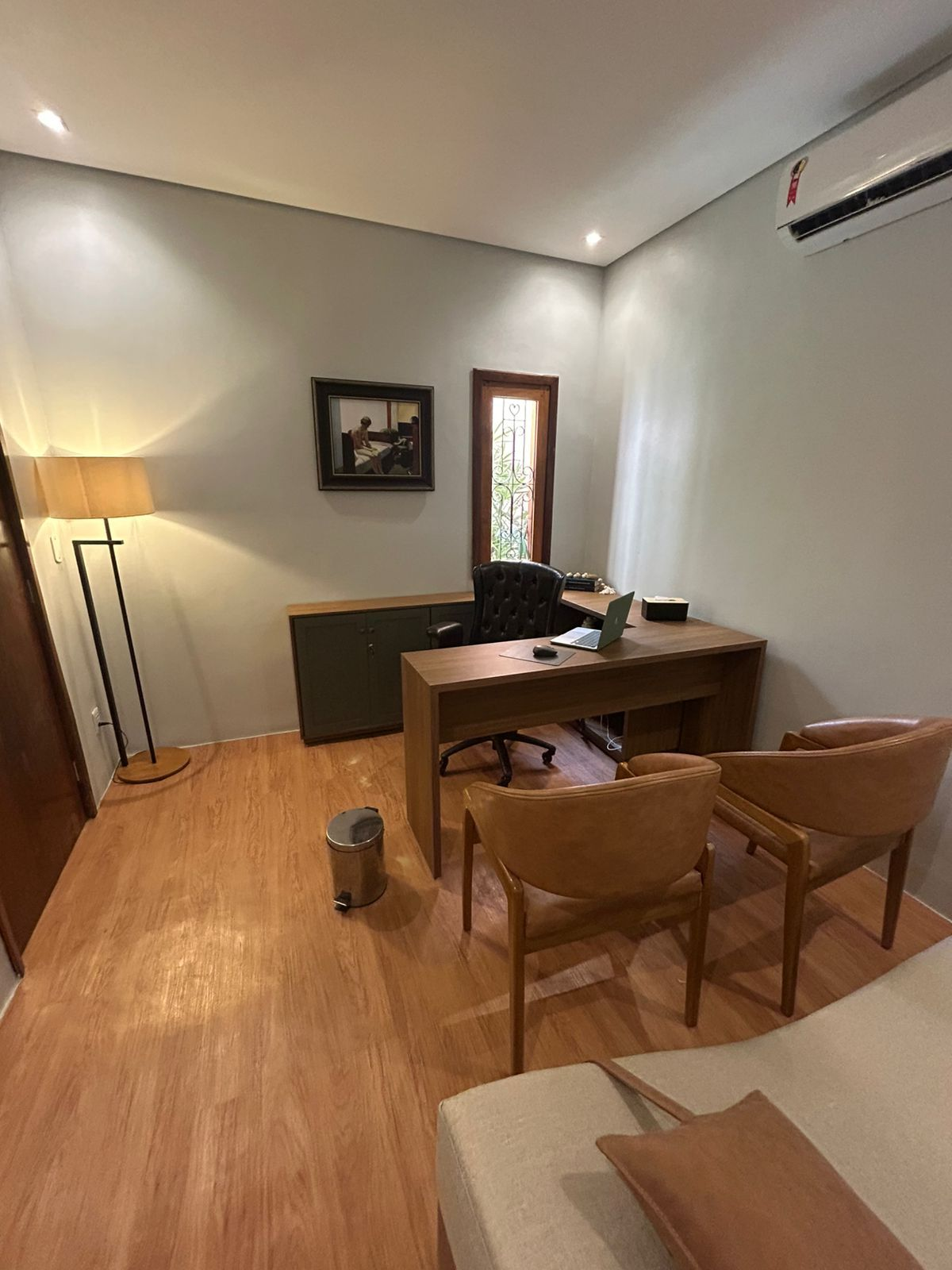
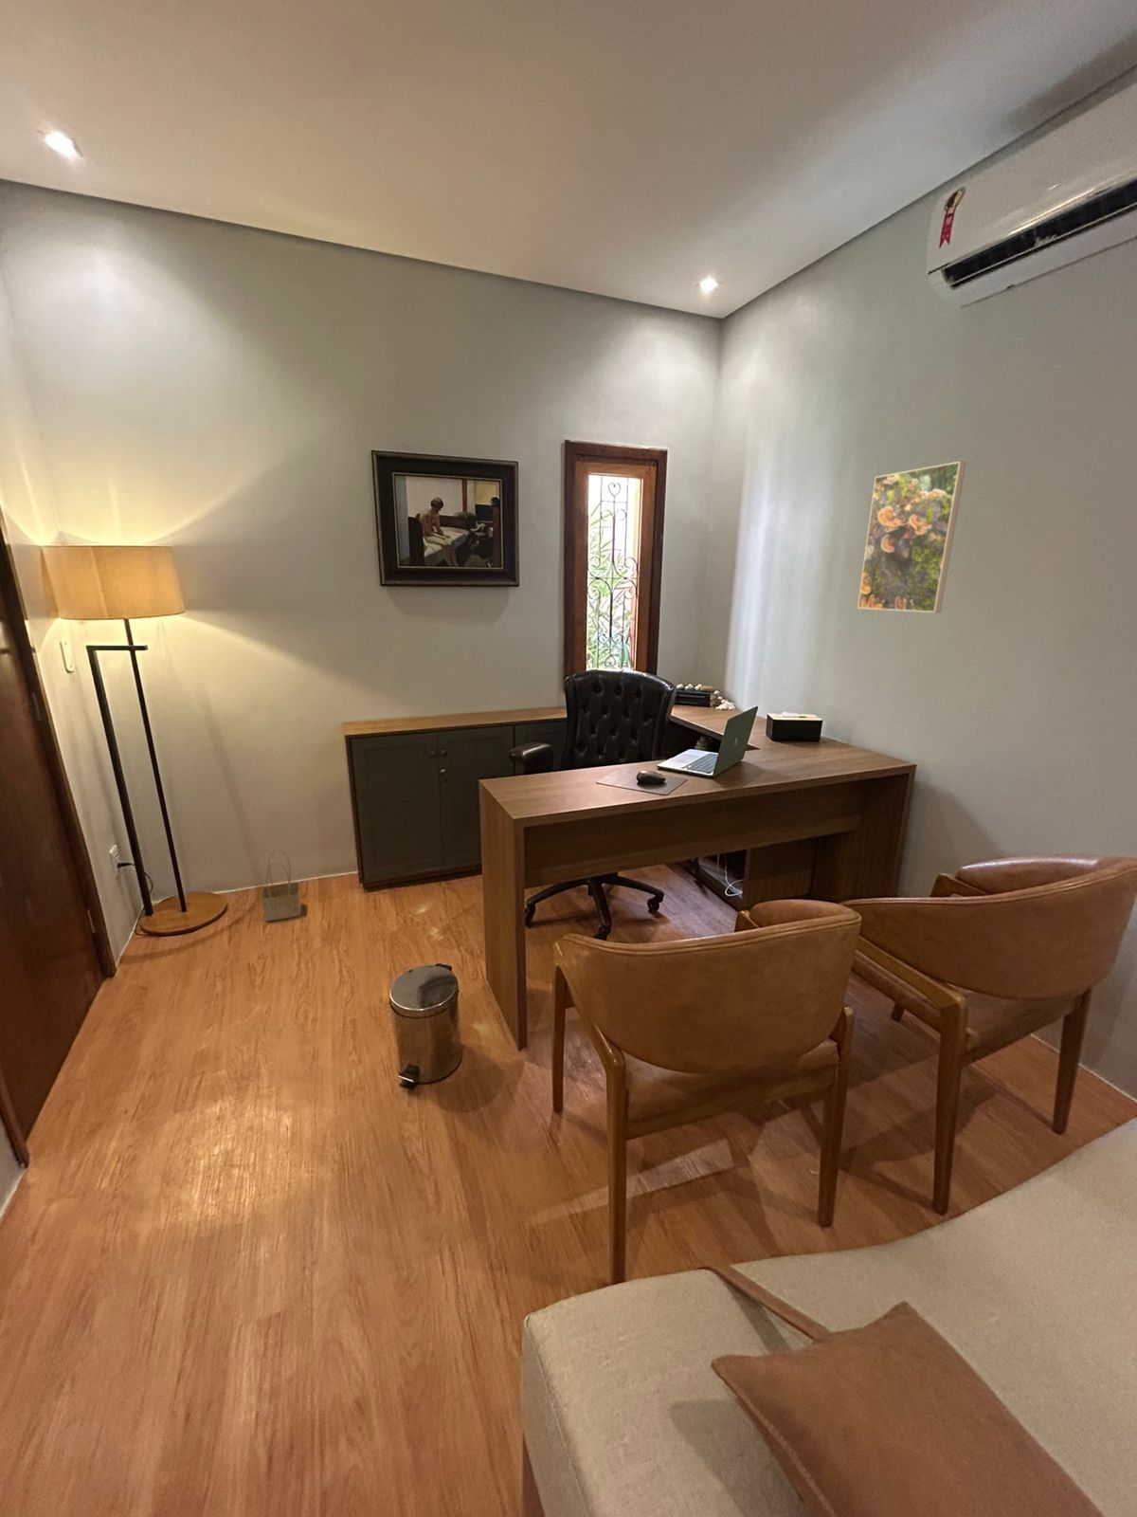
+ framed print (905, 541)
+ basket (279, 885)
